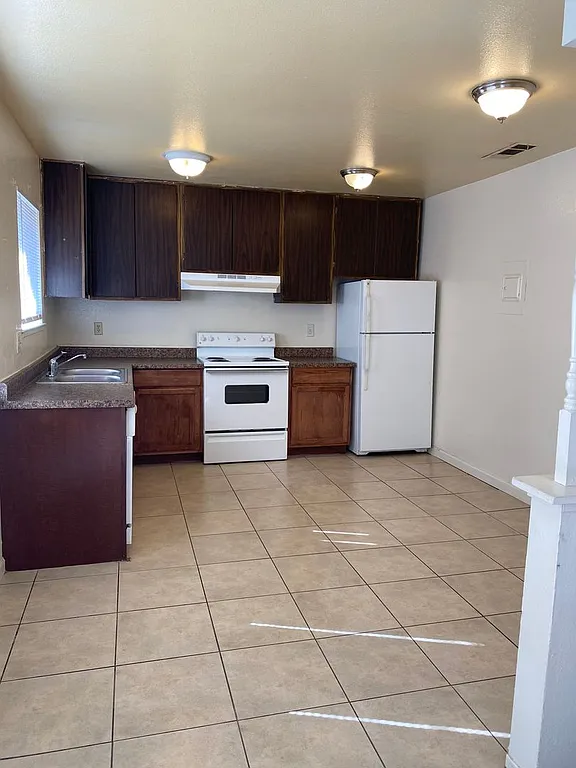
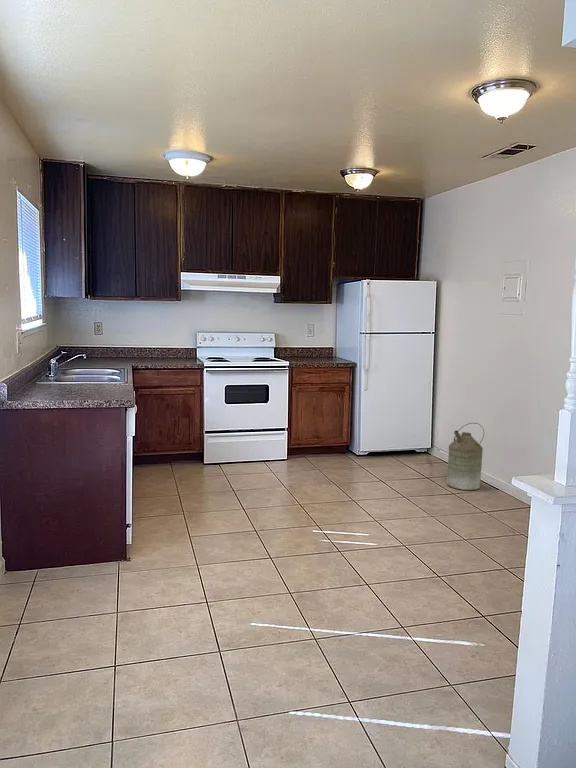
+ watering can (467, 455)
